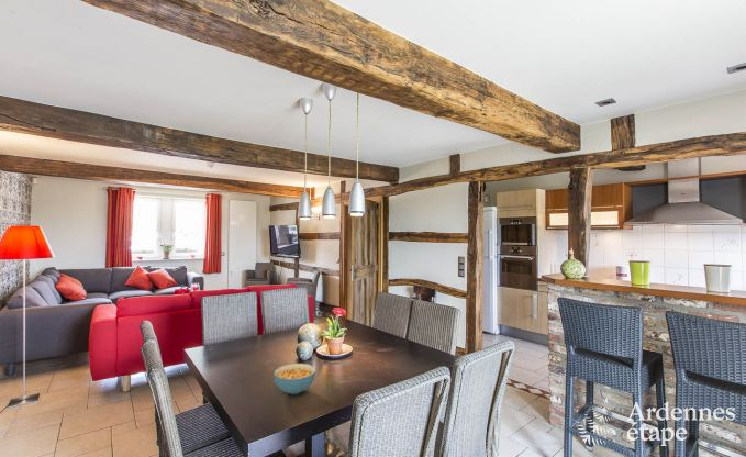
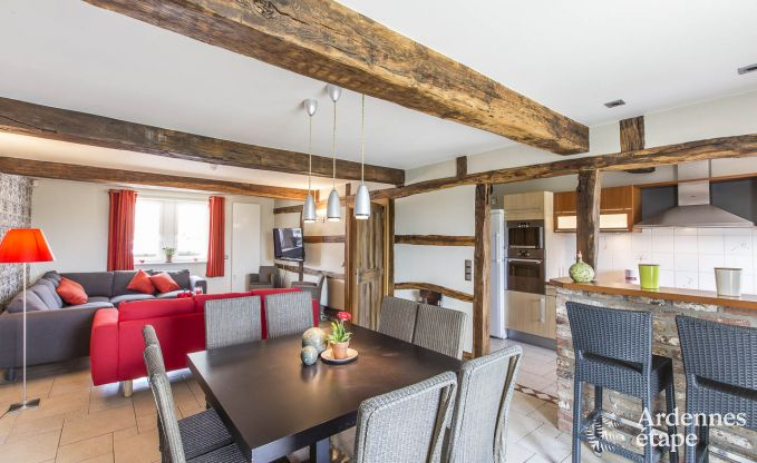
- cereal bowl (294, 381)
